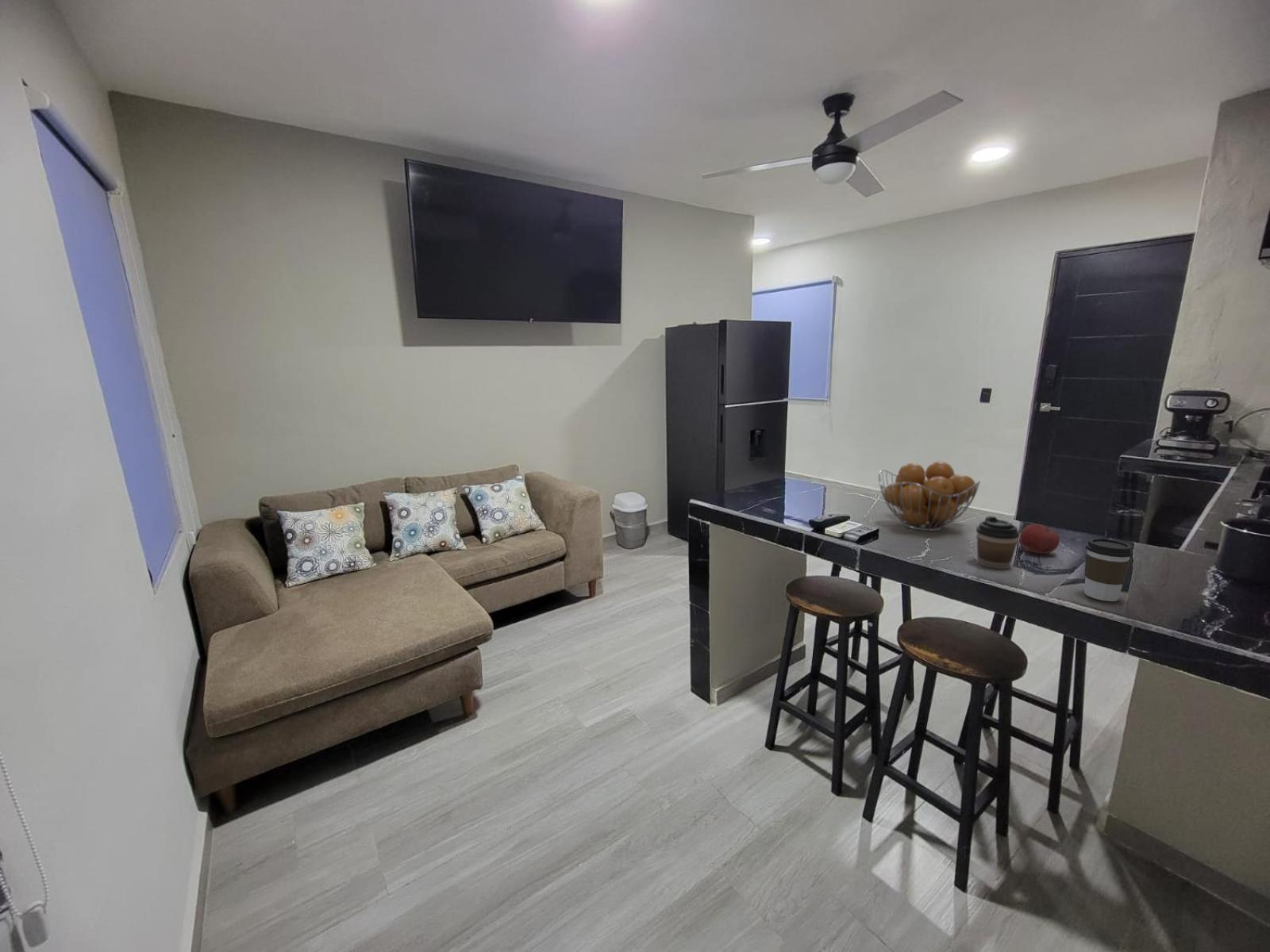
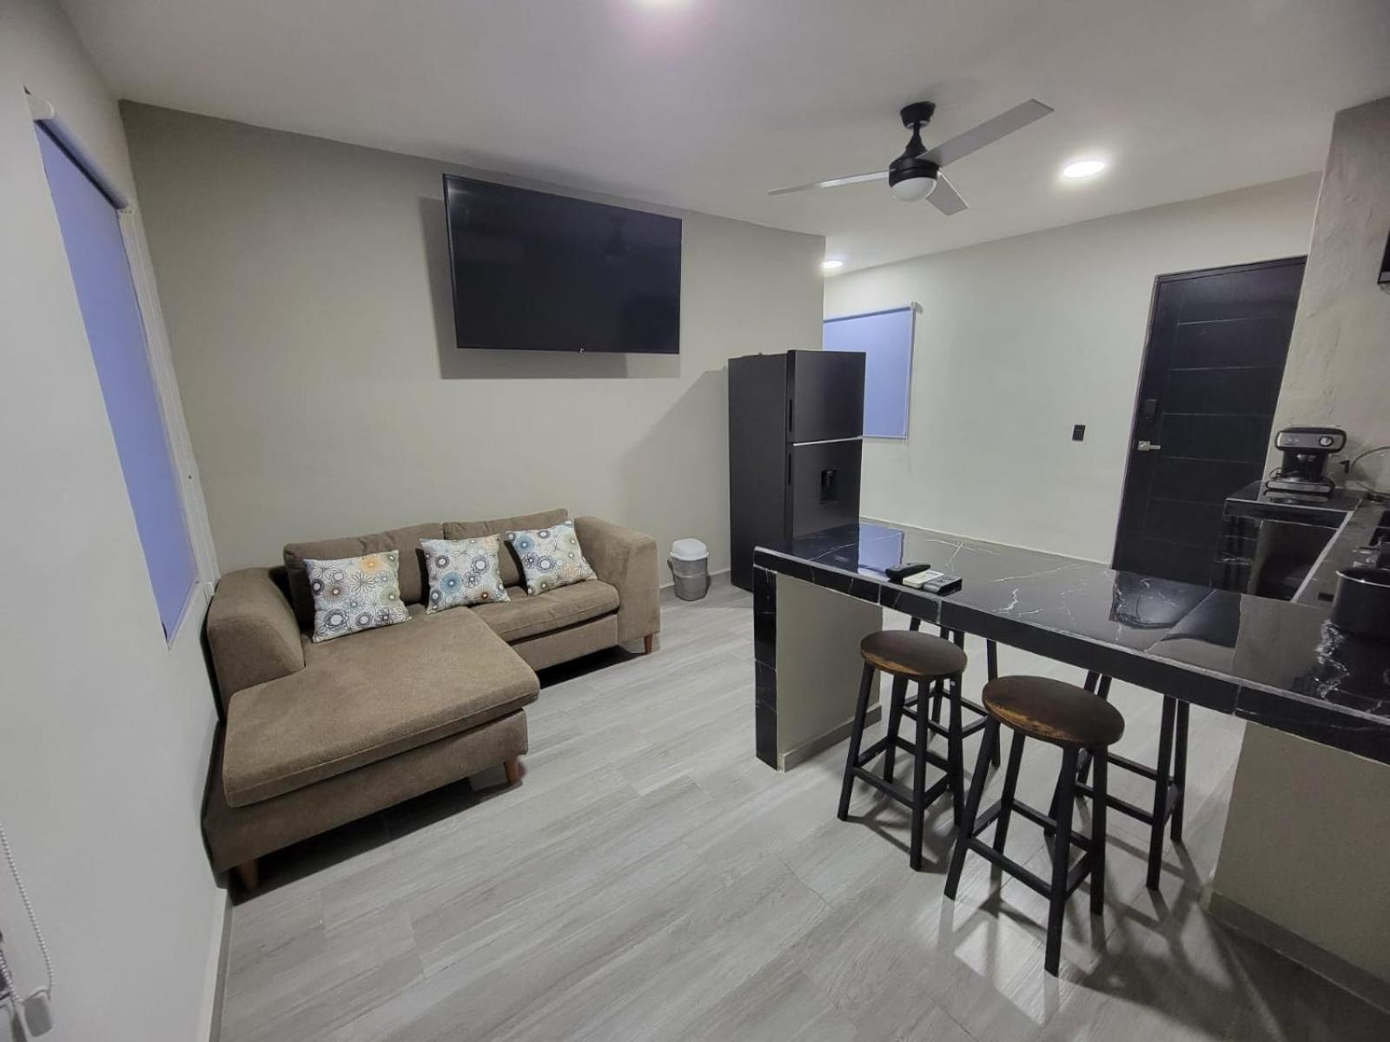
- coffee cup (1105, 570)
- apple (1039, 538)
- coffee cup (996, 542)
- fruit basket (925, 494)
